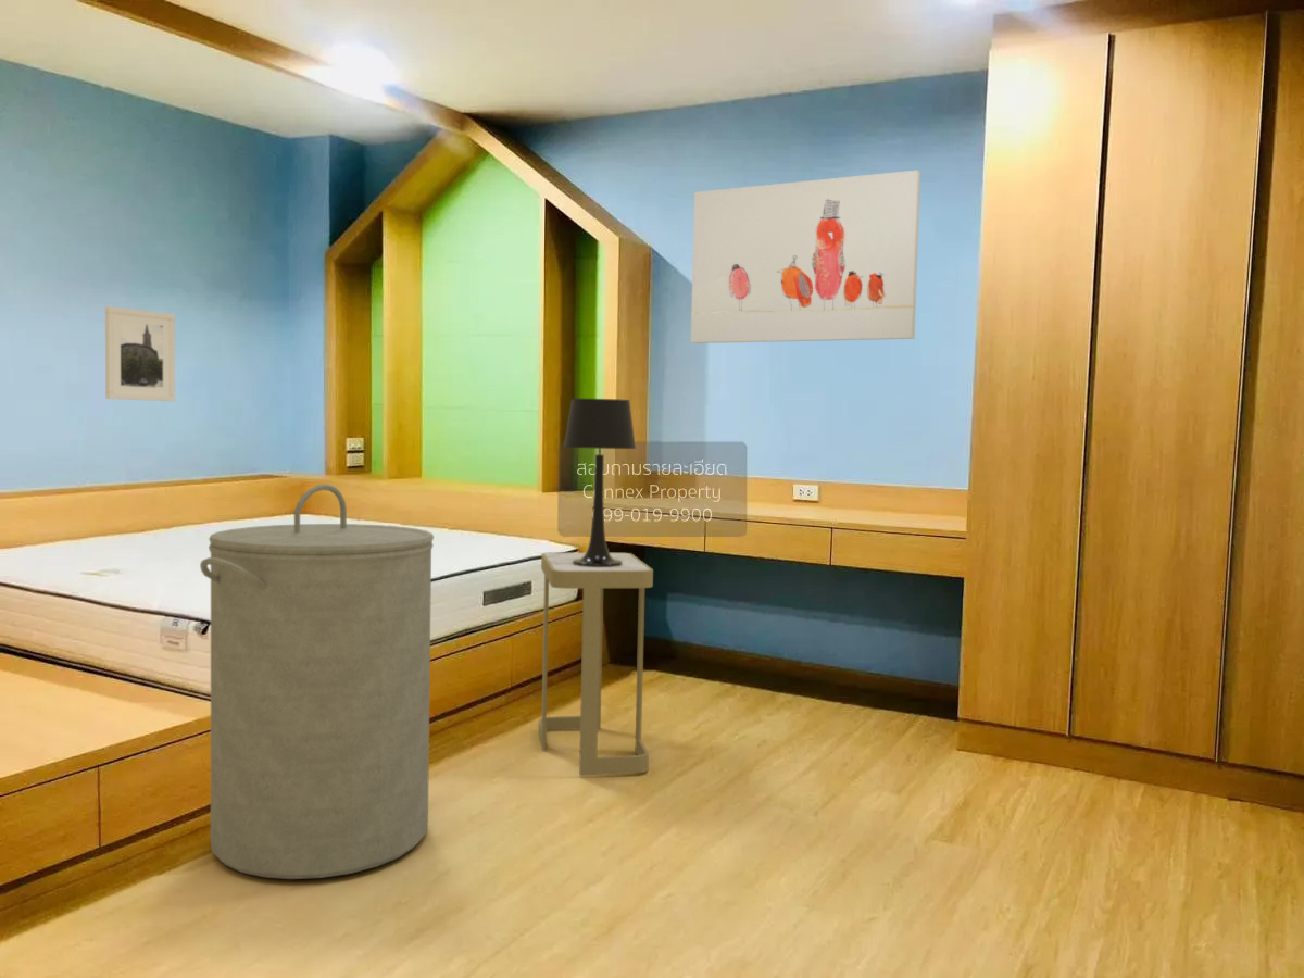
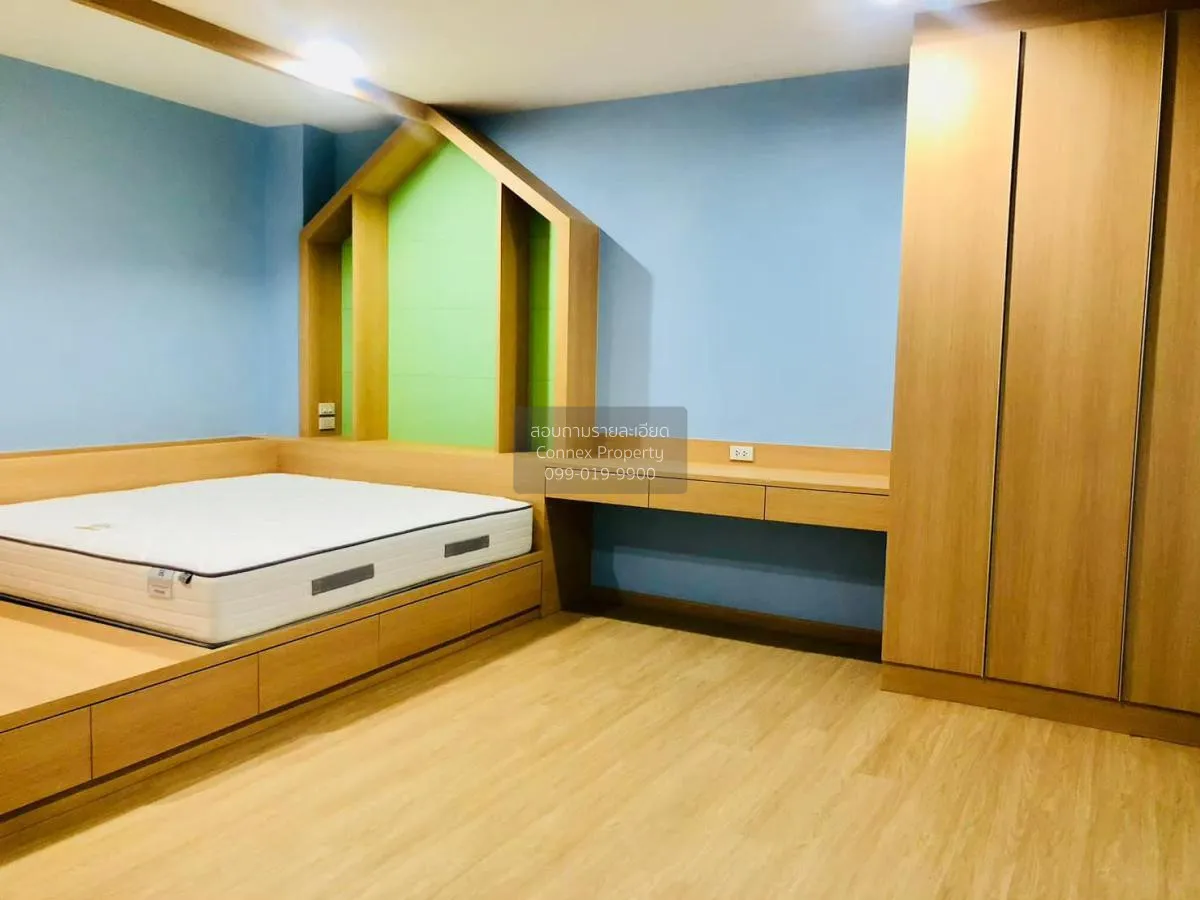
- table lamp (599, 481)
- side table (592, 656)
- wall art (799, 262)
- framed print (140, 355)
- laundry hamper (324, 662)
